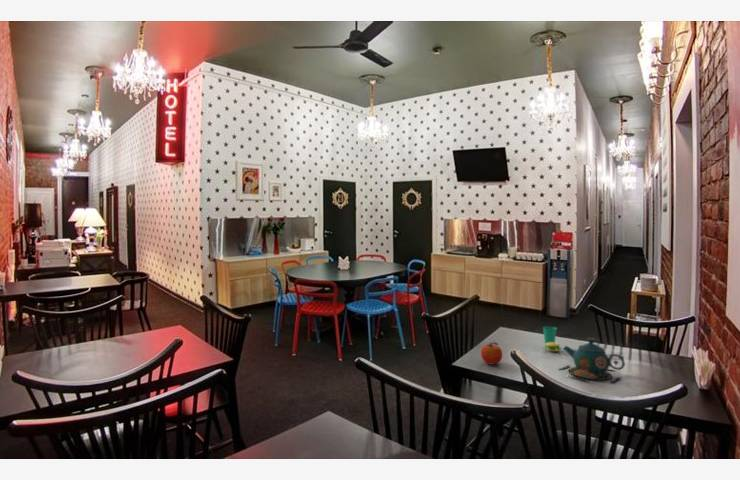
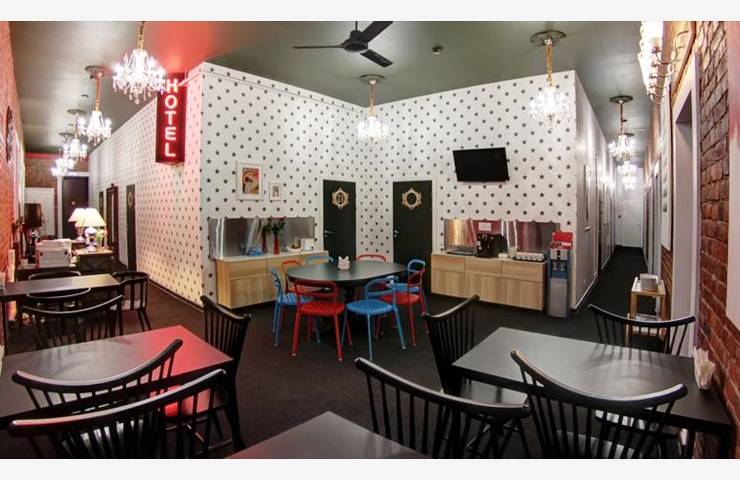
- teapot (591, 356)
- cup (551, 339)
- fruit (491, 352)
